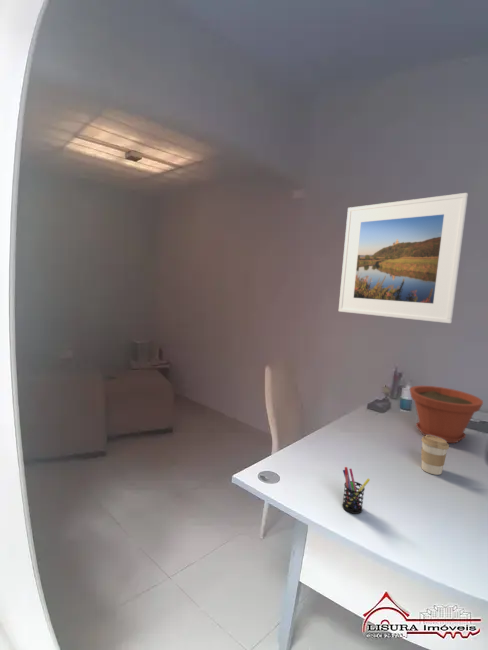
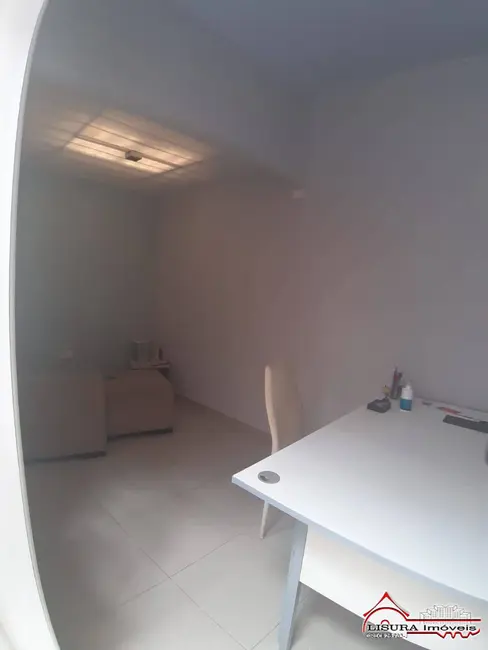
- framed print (394, 260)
- plant pot (442, 415)
- pen holder (352, 489)
- coffee cup (433, 453)
